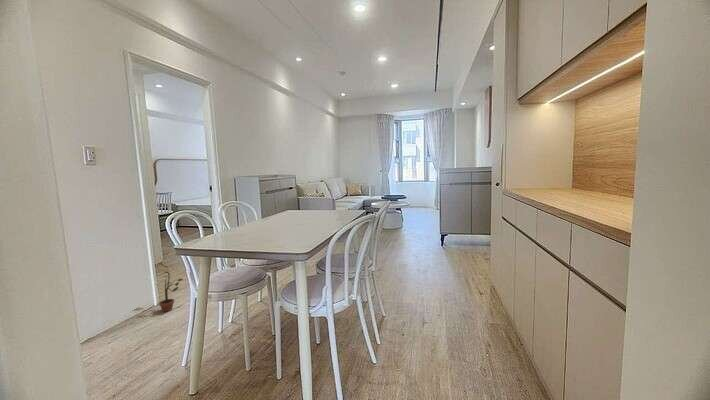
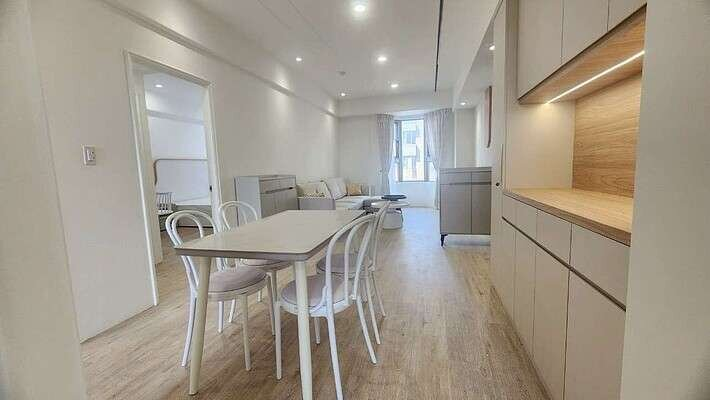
- potted plant (165, 287)
